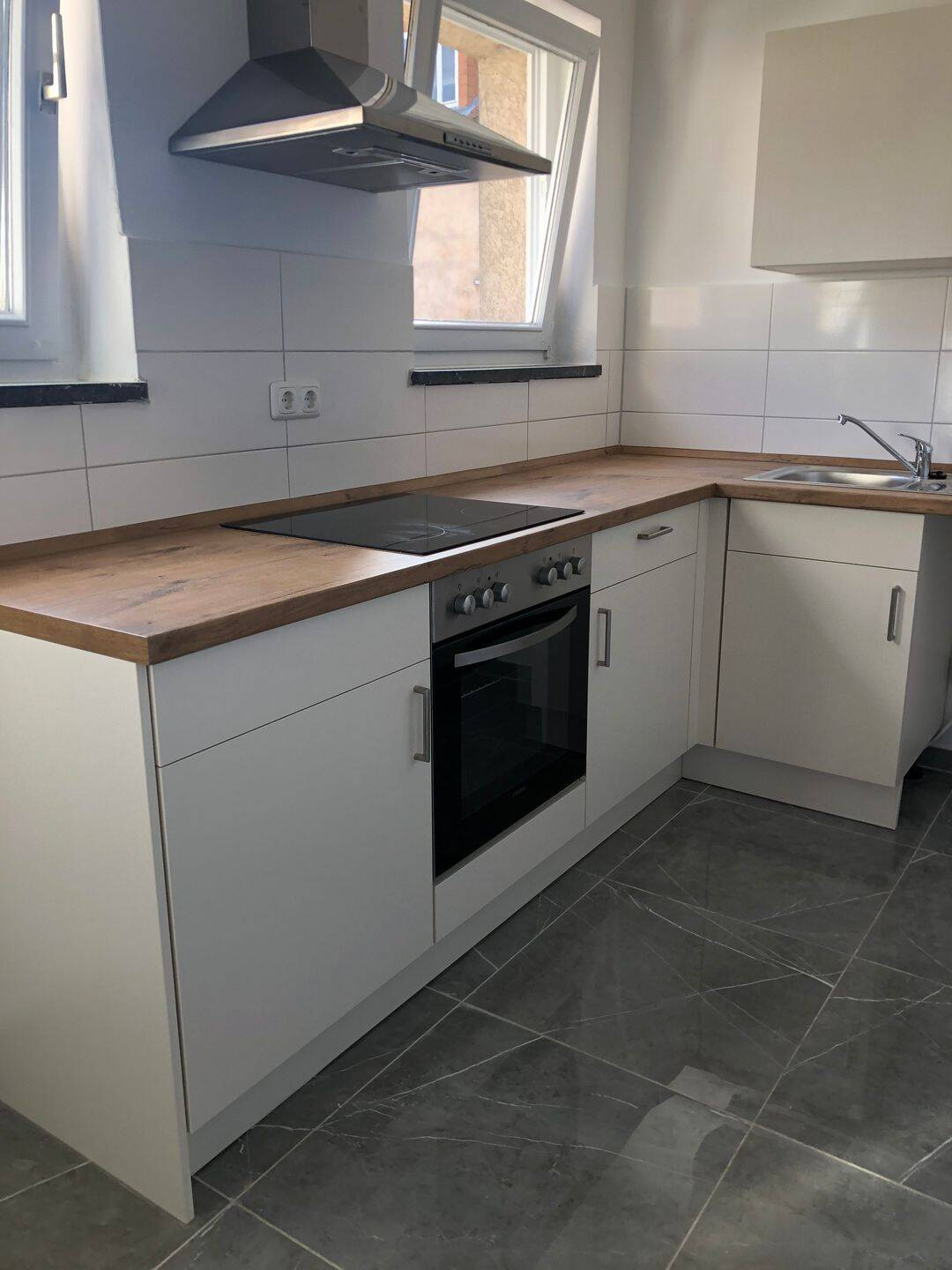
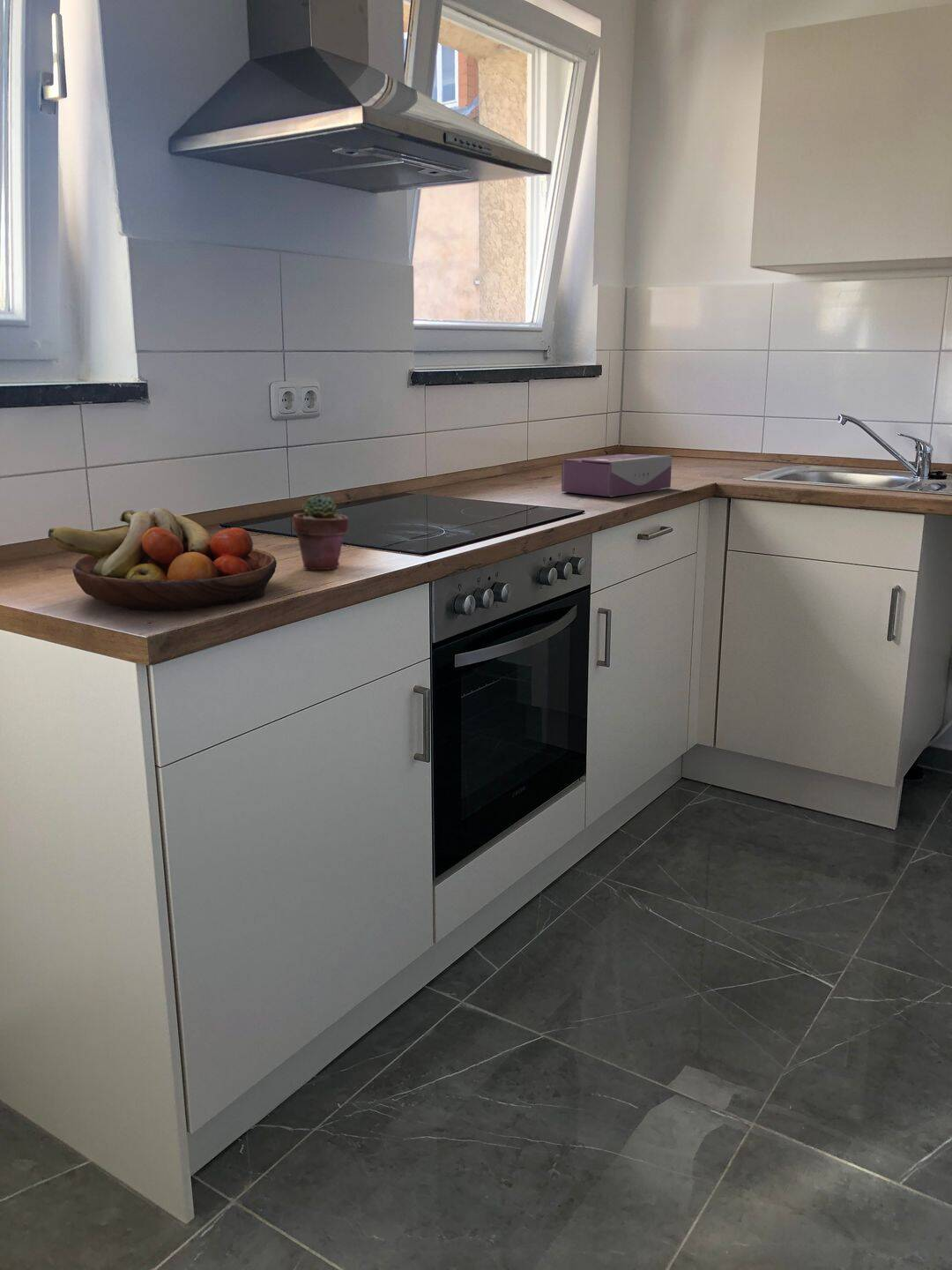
+ tissue box (617, 473)
+ potted succulent (321, 530)
+ fruit bowl (175, 553)
